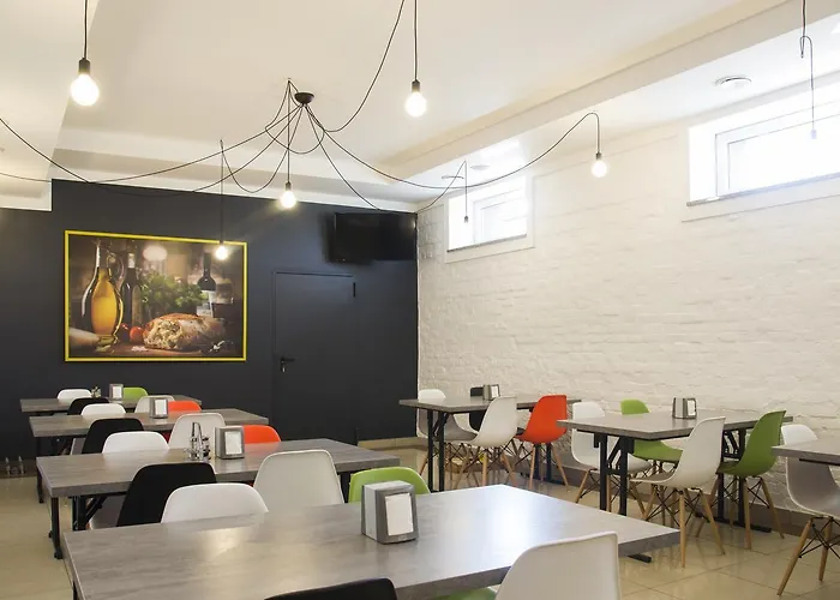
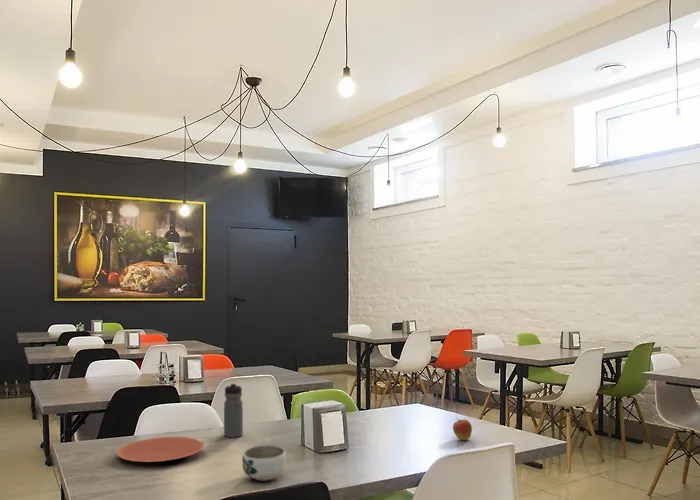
+ fruit (462, 428)
+ water bottle (233, 409)
+ plate (161, 451)
+ bowl (264, 463)
